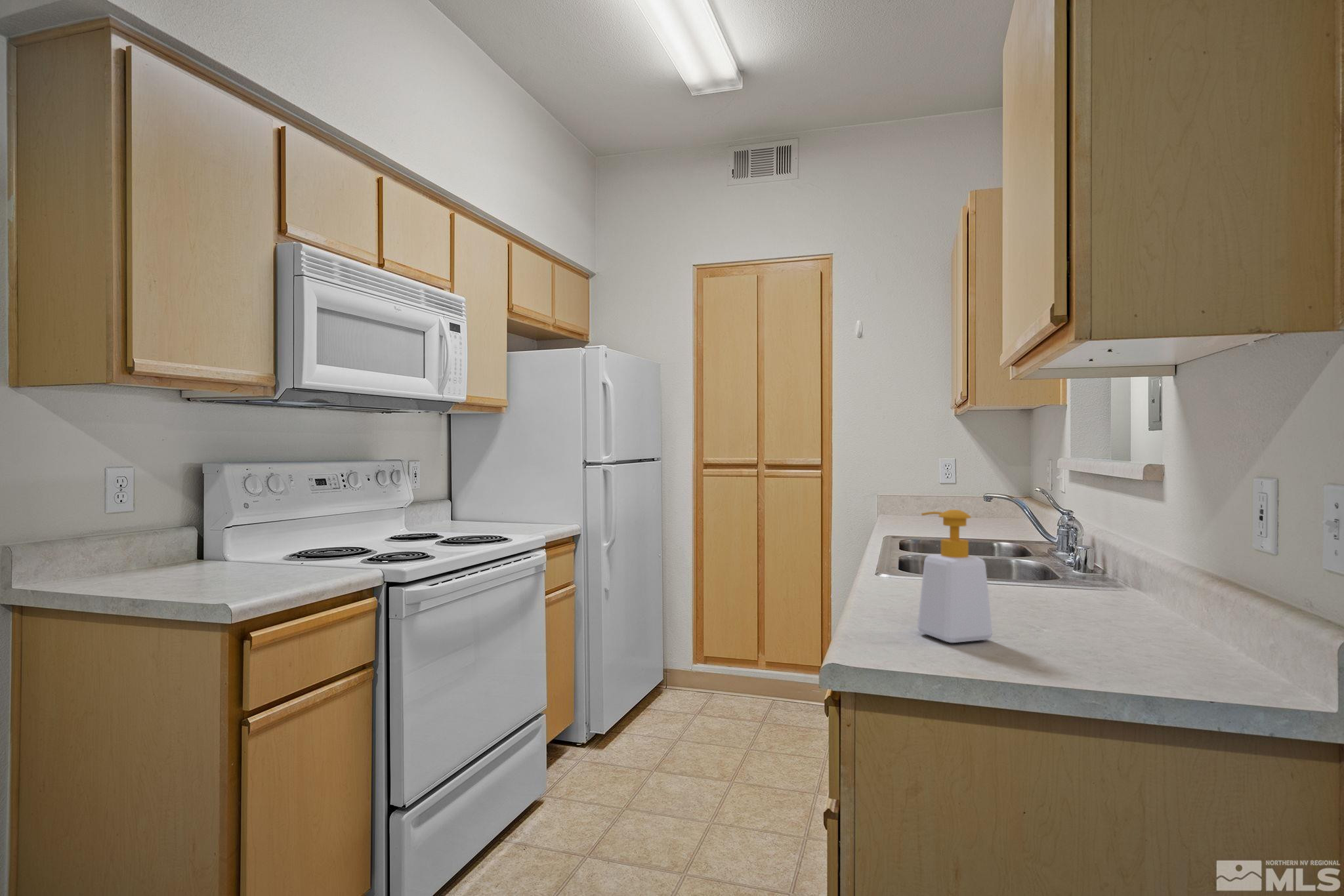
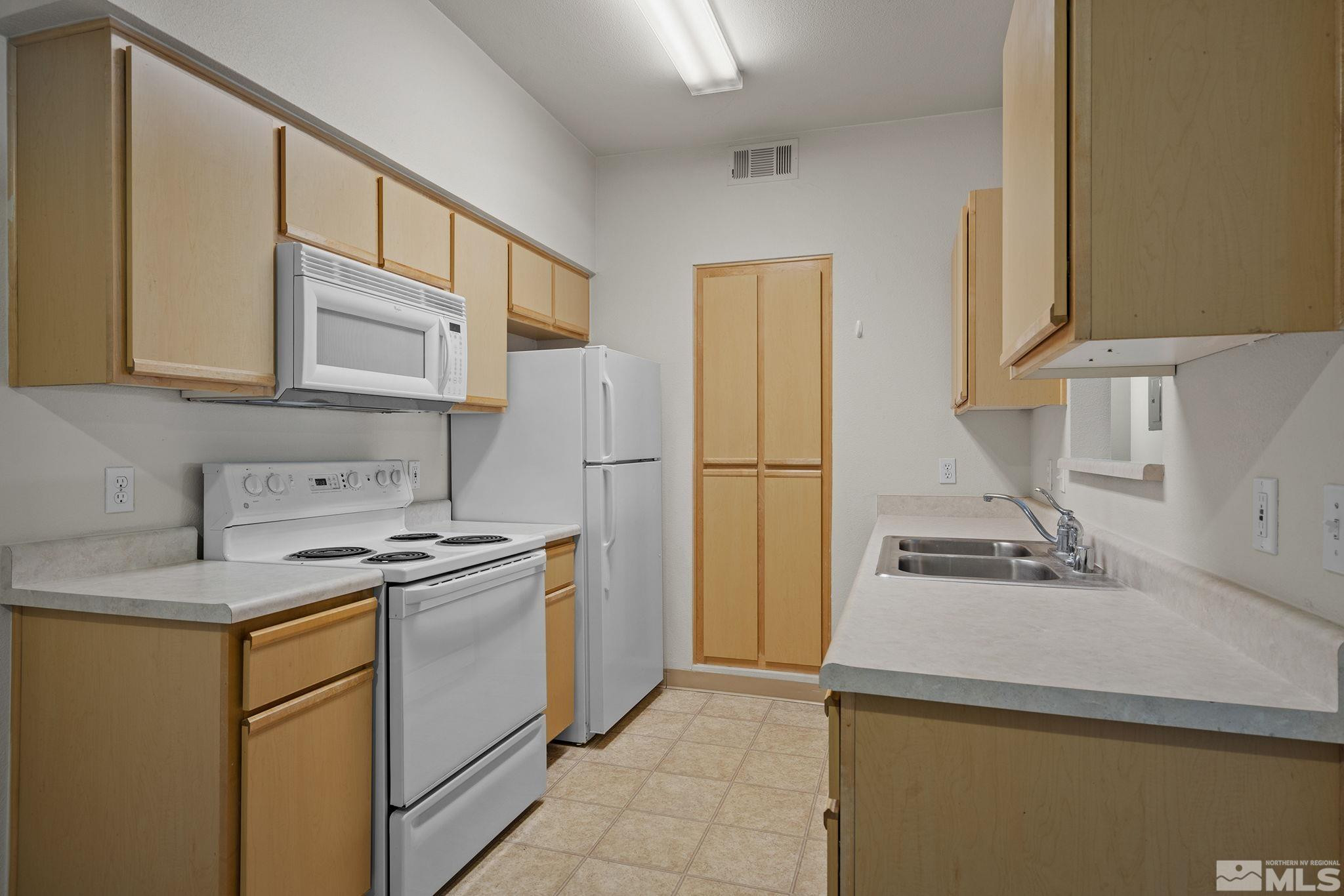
- soap bottle (946, 571)
